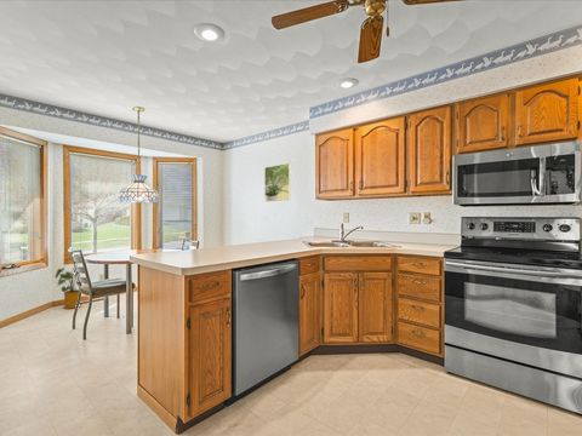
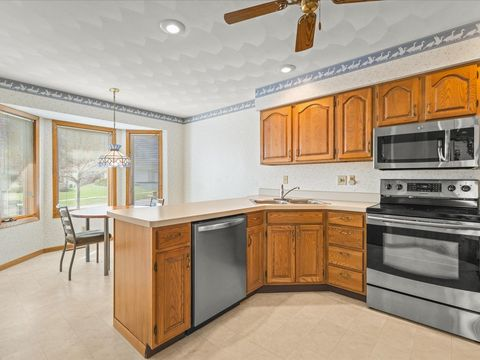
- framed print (276, 183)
- house plant (70, 287)
